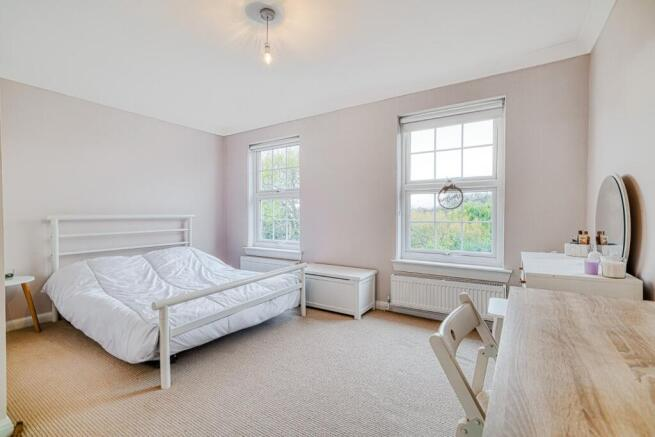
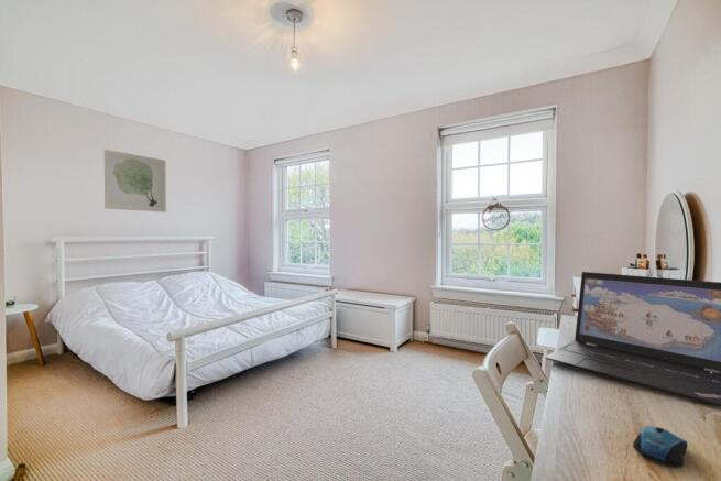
+ laptop (640, 324)
+ wall art (136, 183)
+ computer mouse (659, 437)
